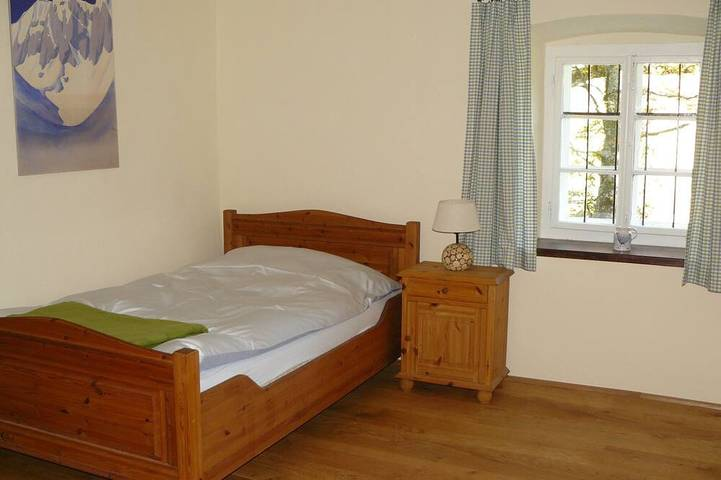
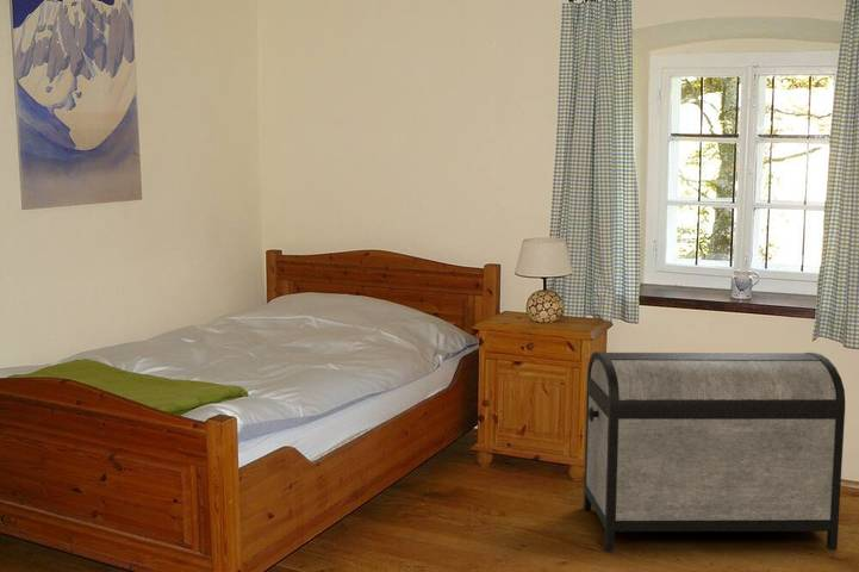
+ storage chest (702, 441)
